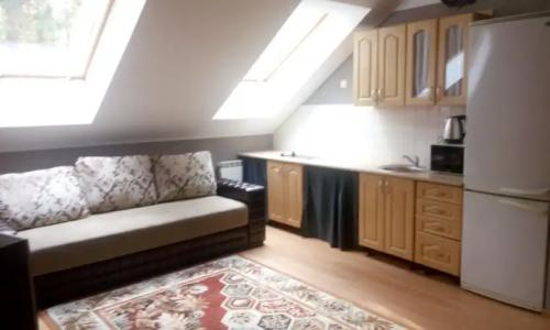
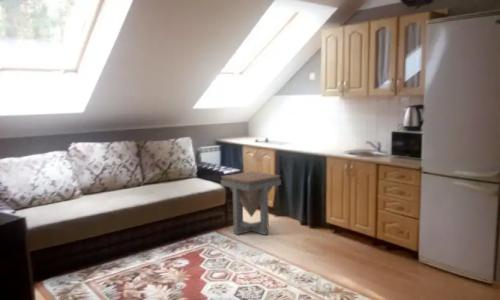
+ side table (251, 203)
